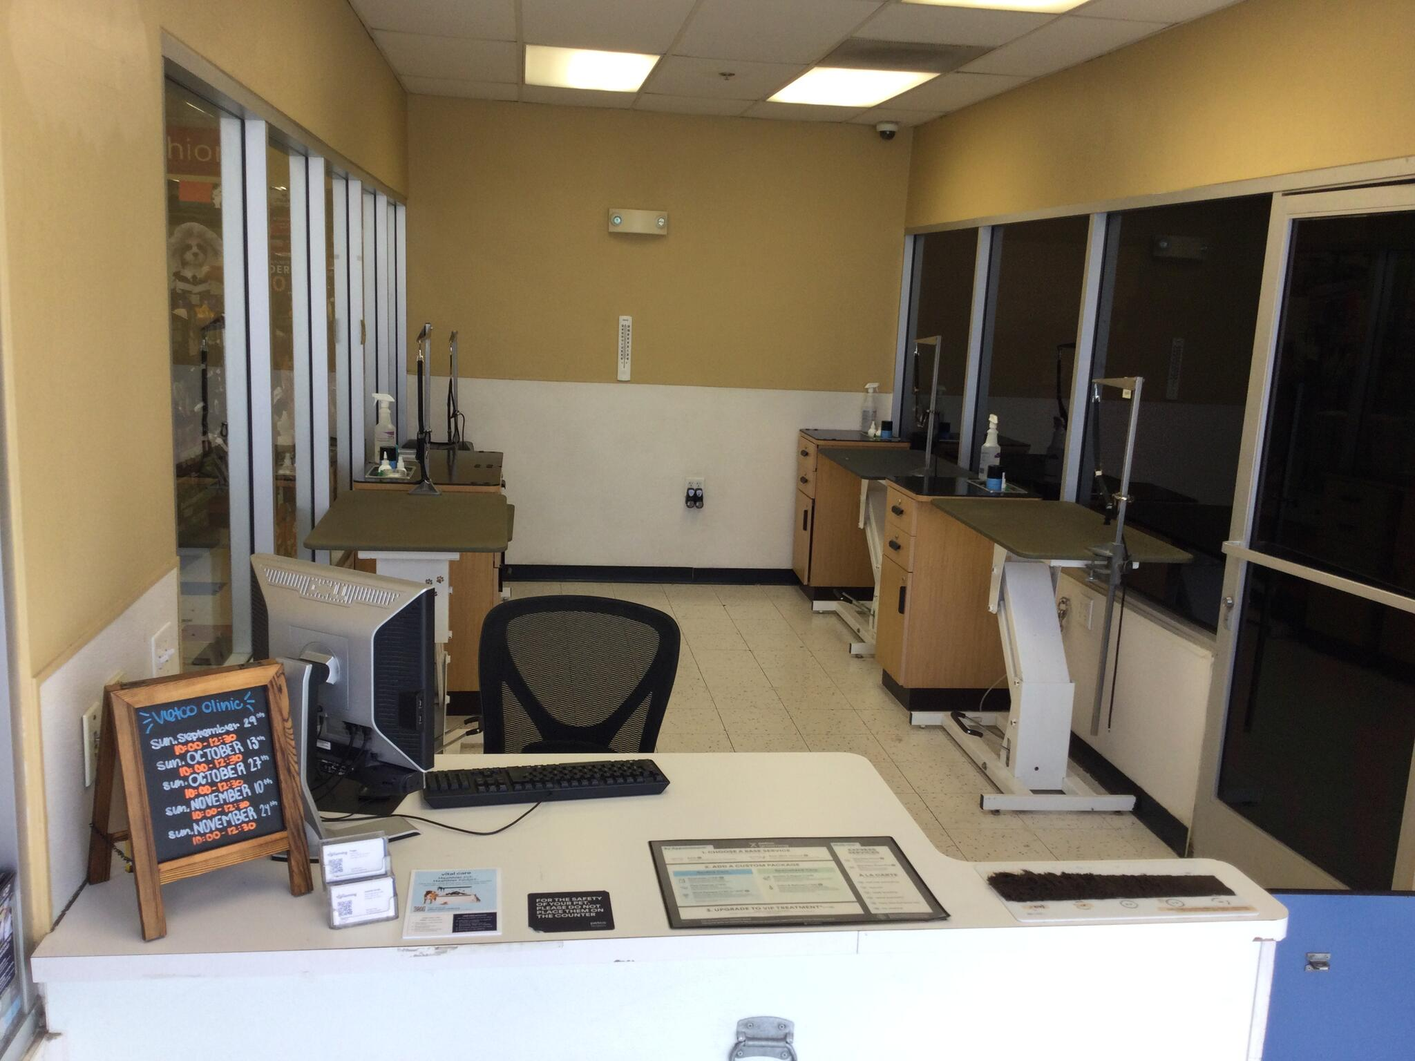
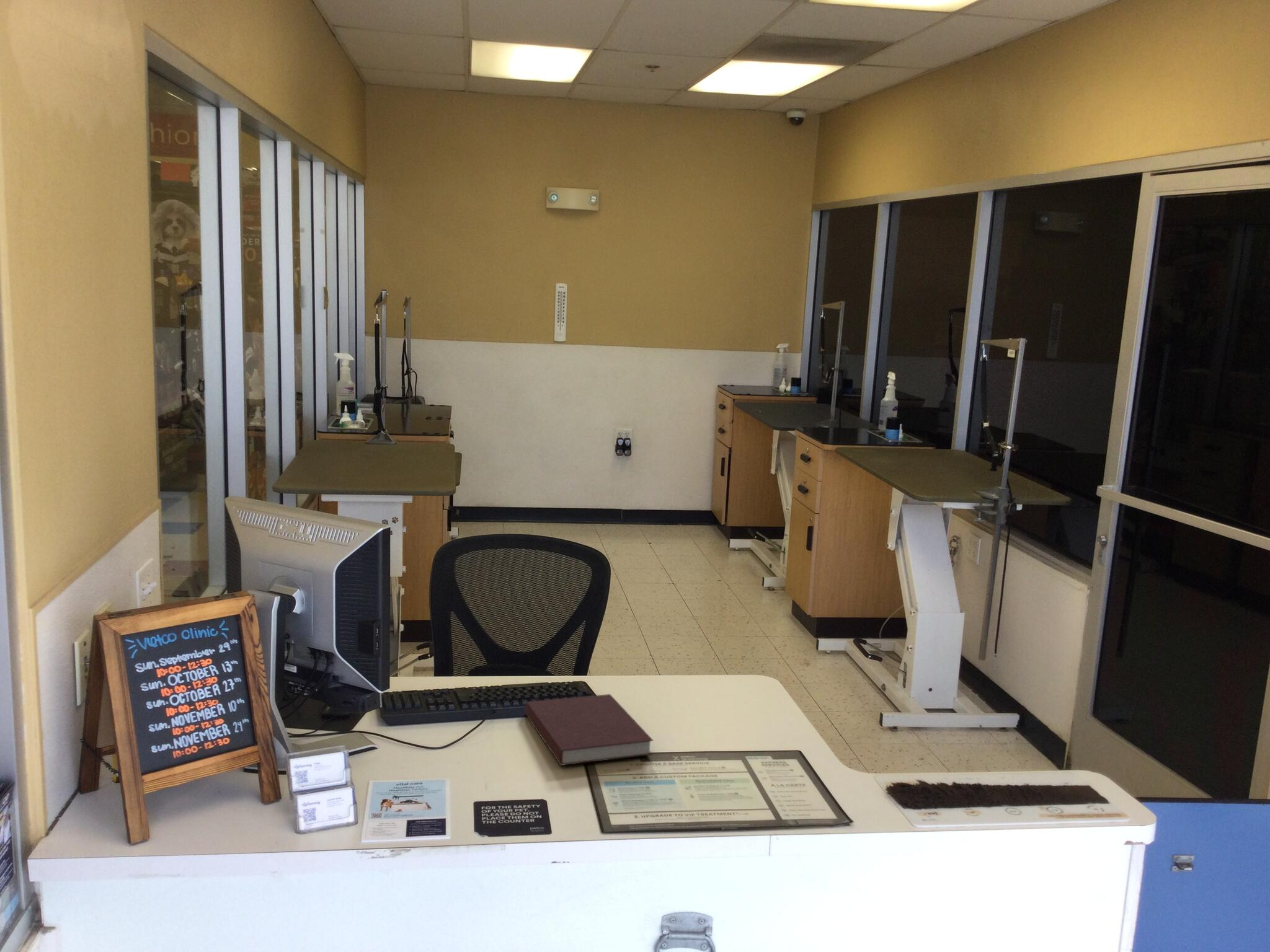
+ notebook (587, 727)
